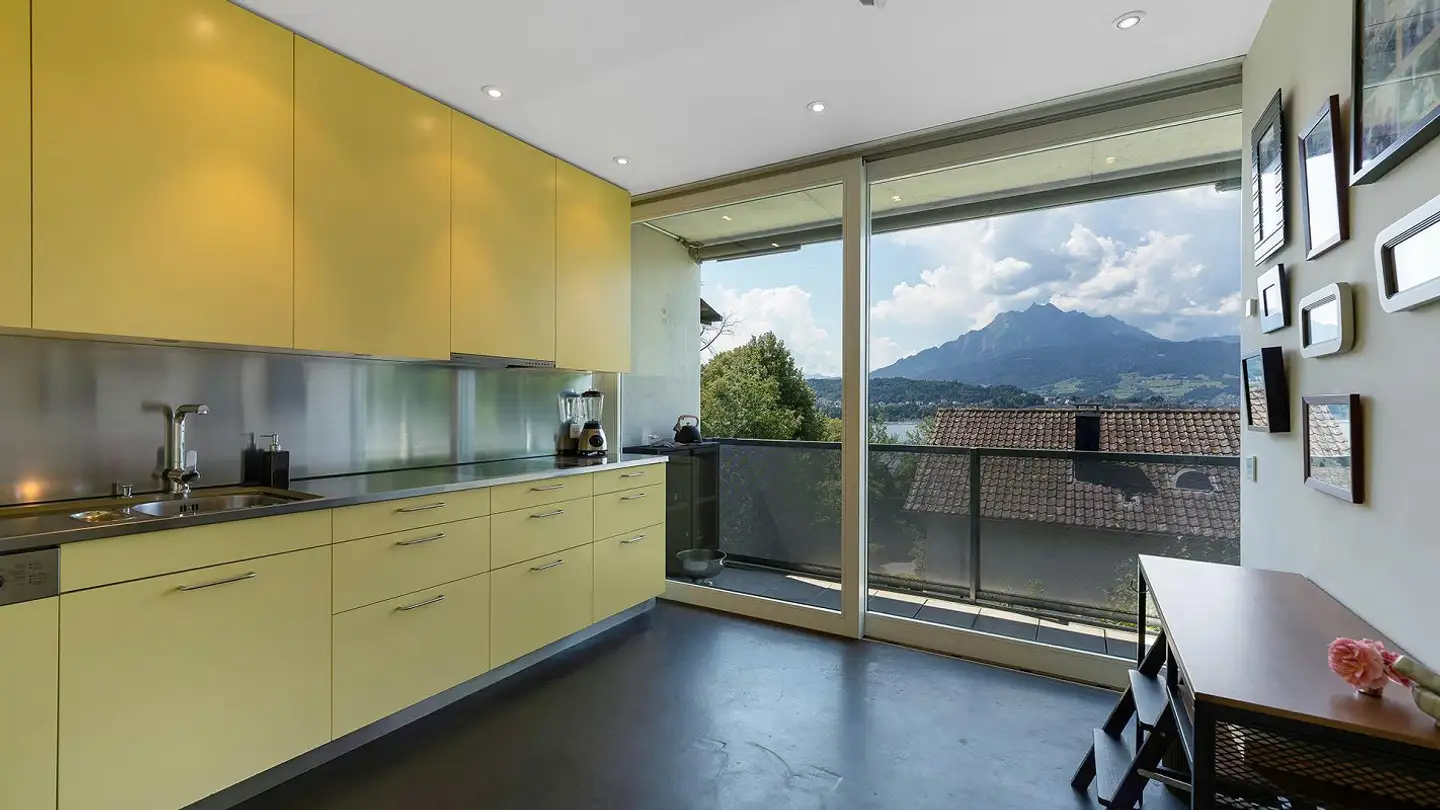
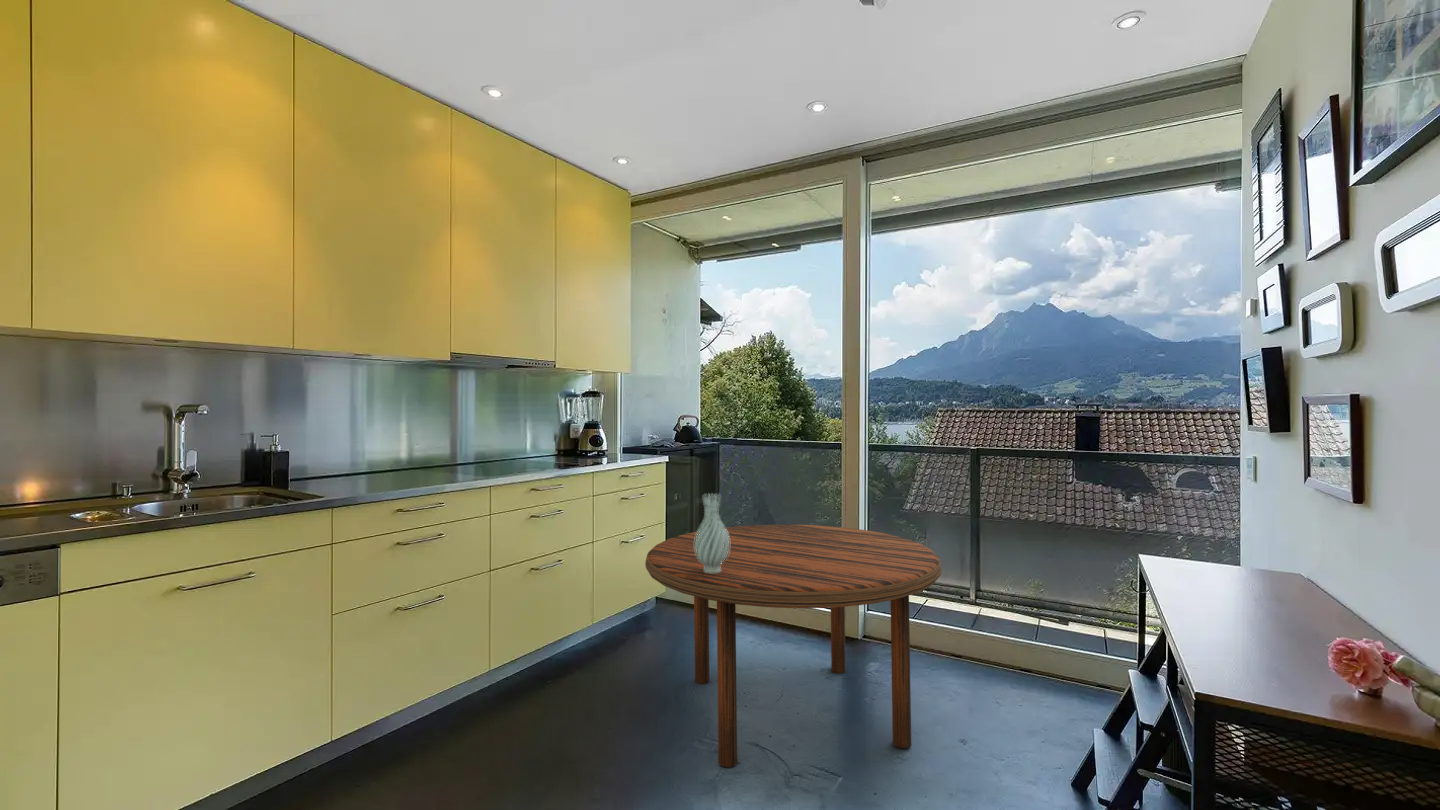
+ dining table (790, 607)
+ vase (711, 531)
